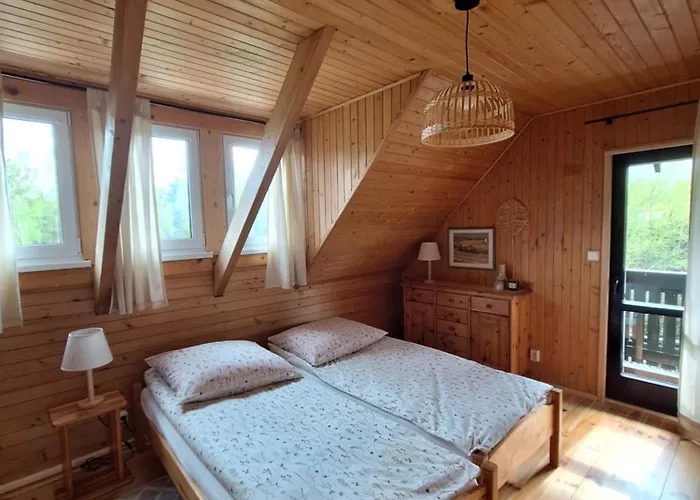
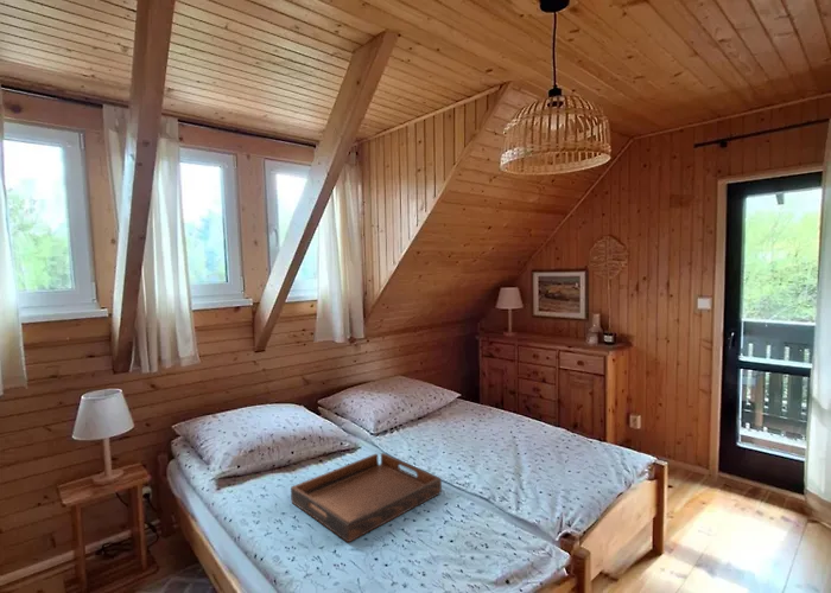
+ serving tray (367, 490)
